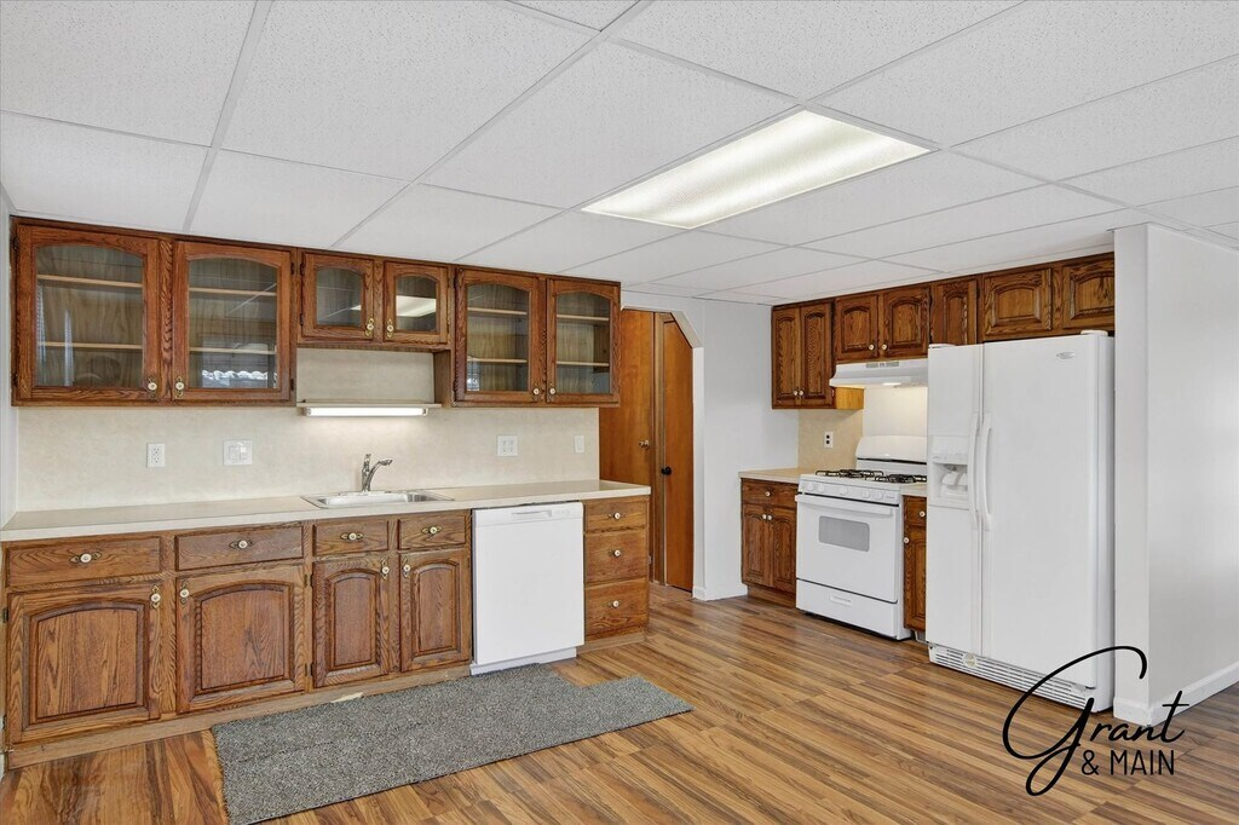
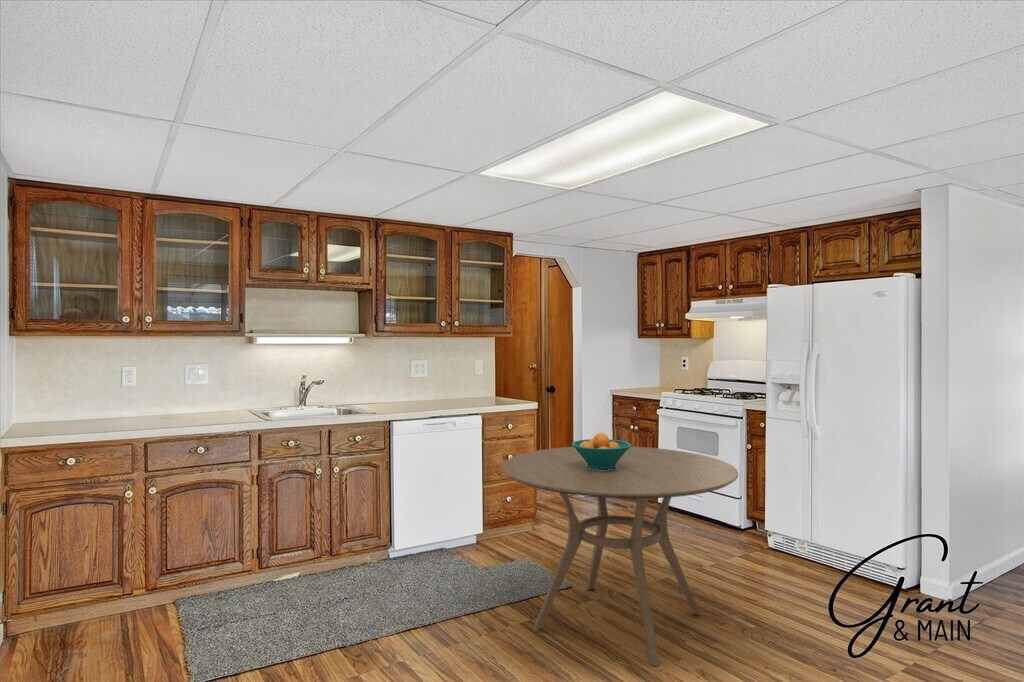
+ dining table (617, 543)
+ fruit bowl (601, 449)
